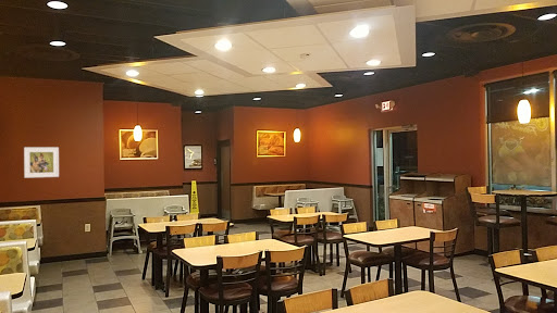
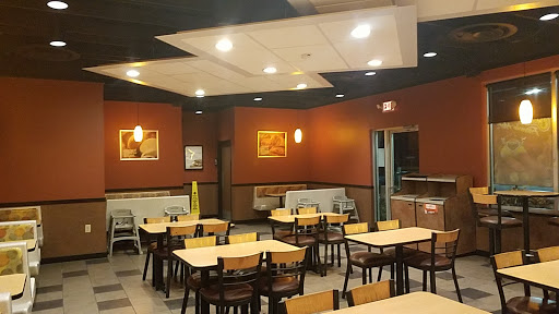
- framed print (41, 162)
